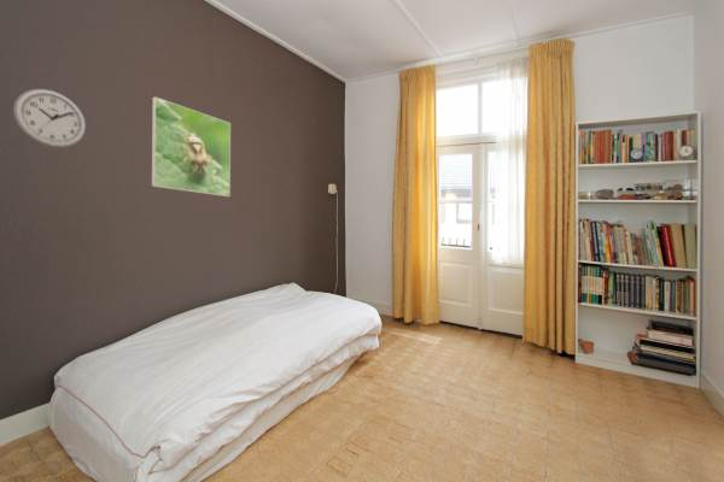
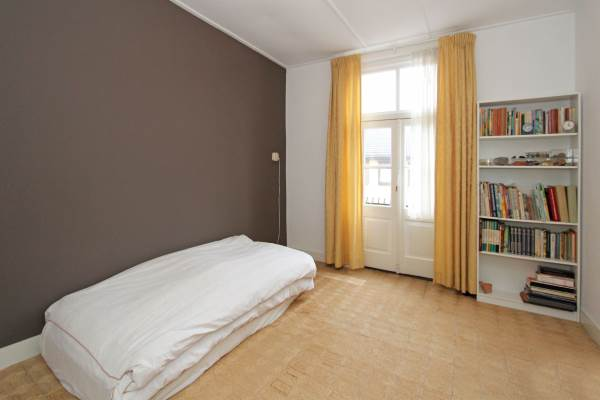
- wall clock (52, 118)
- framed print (194, 151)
